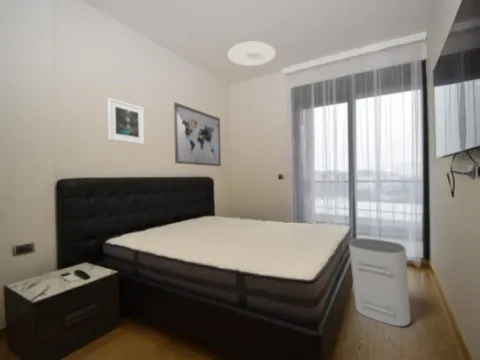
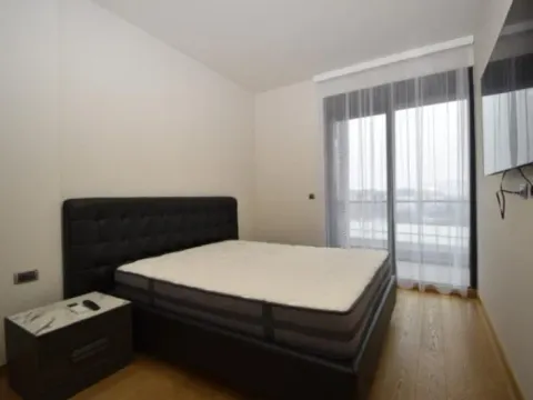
- wall art (200, 138)
- ceiling light (251, 52)
- water heater (378, 279)
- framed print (127, 122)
